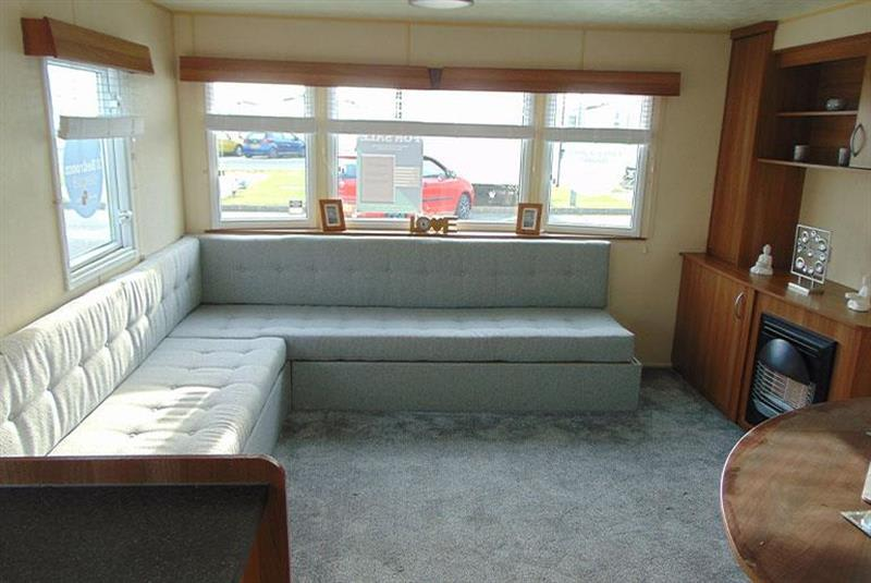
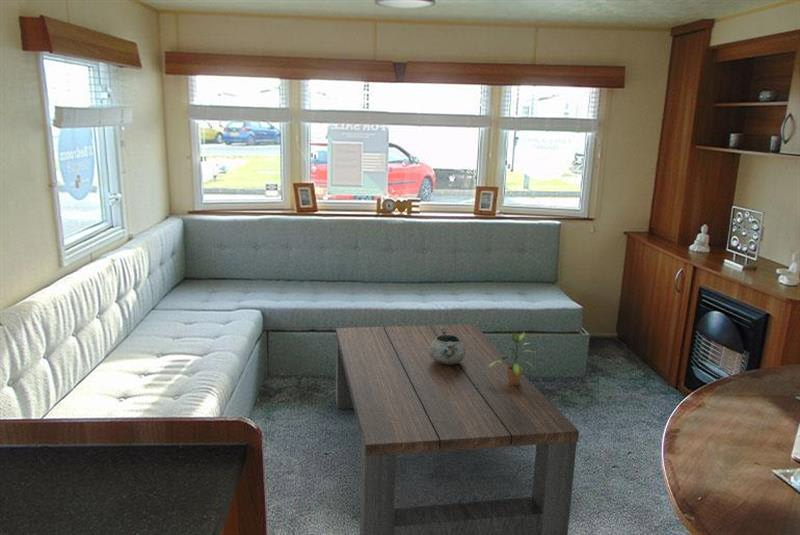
+ decorative bowl (447, 347)
+ coffee table (431, 413)
+ potted plant (511, 356)
